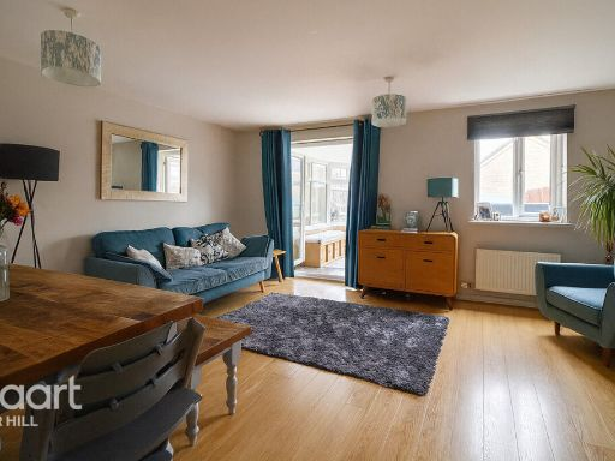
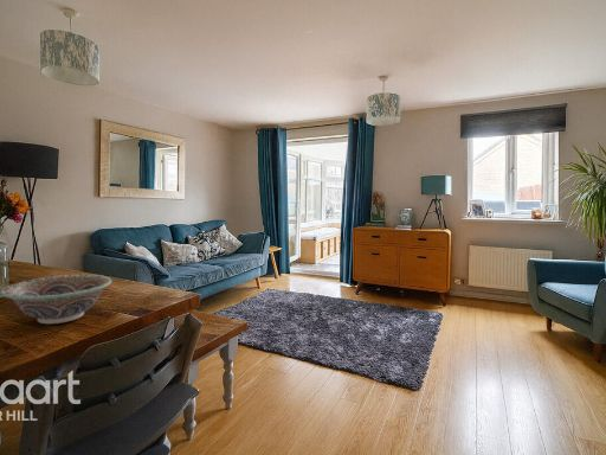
+ decorative bowl (60, 300)
